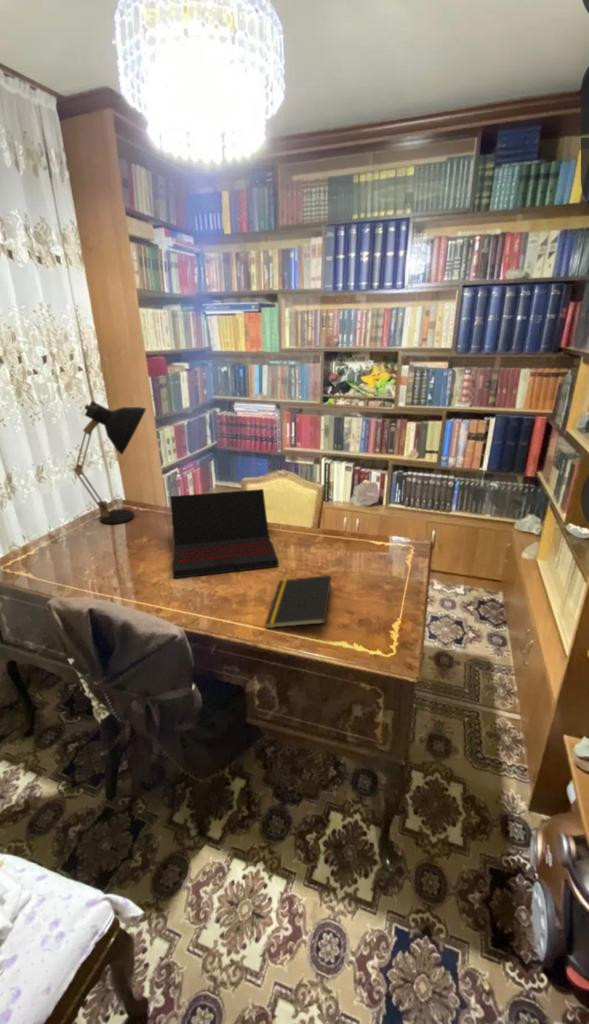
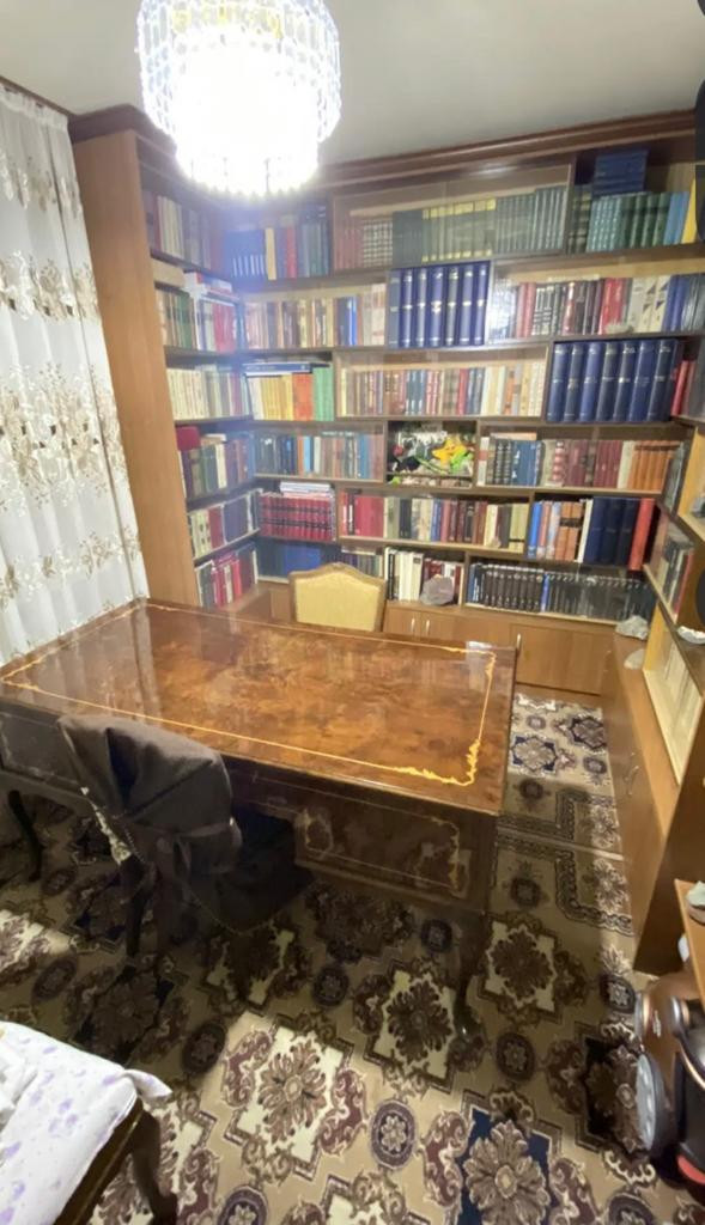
- notepad (300, 599)
- desk lamp (121, 454)
- laptop (221, 528)
